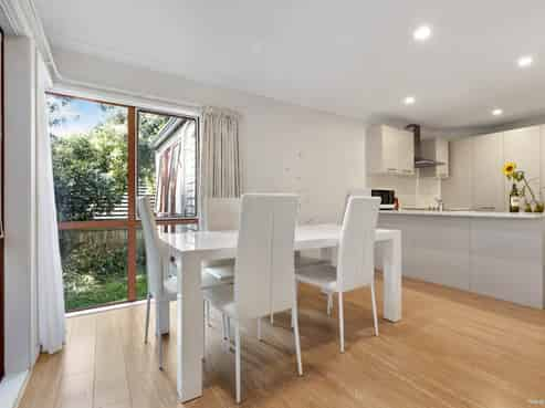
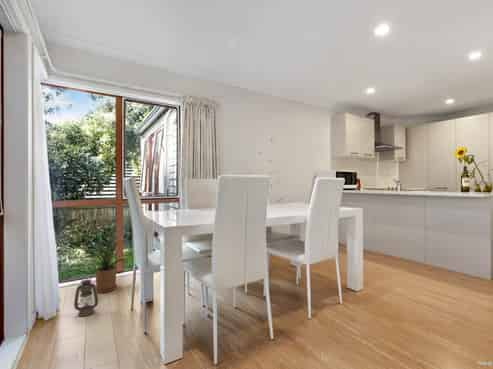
+ house plant (104, 262)
+ lantern (86, 290)
